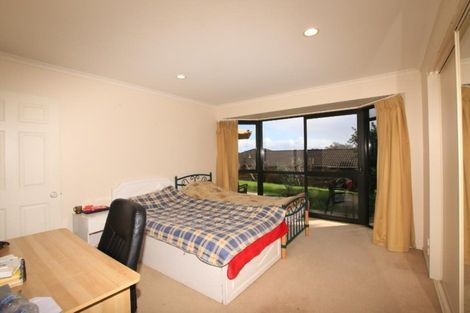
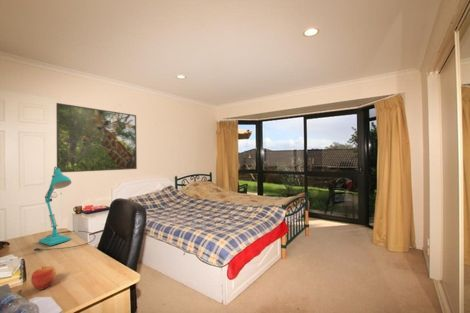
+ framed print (101, 140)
+ desk lamp (51, 200)
+ apple (44, 275)
